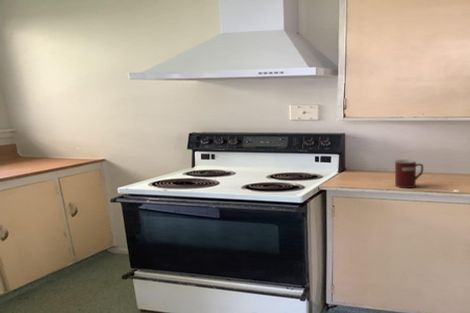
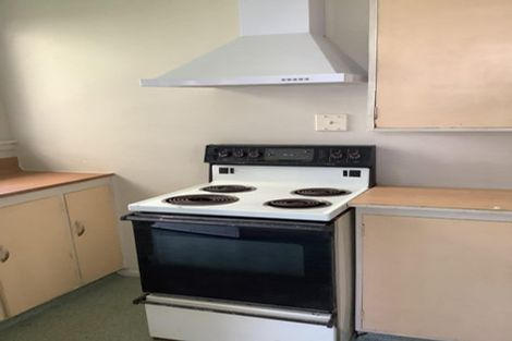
- mug (409, 173)
